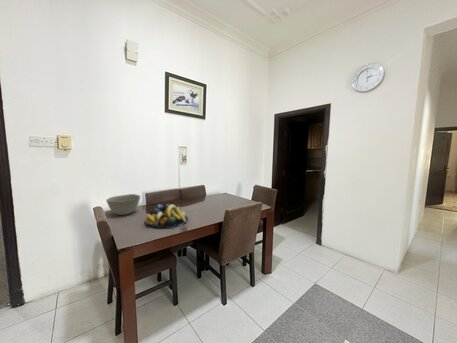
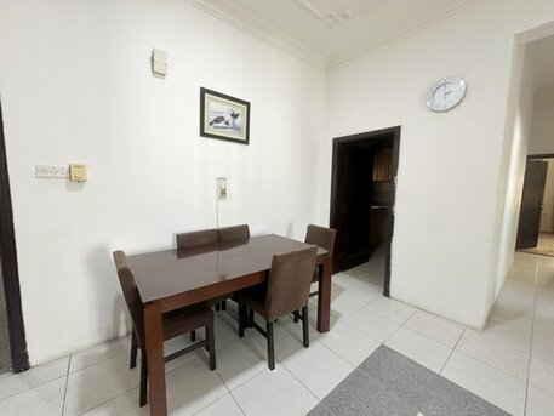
- fruit bowl (167, 212)
- bowl (124, 205)
